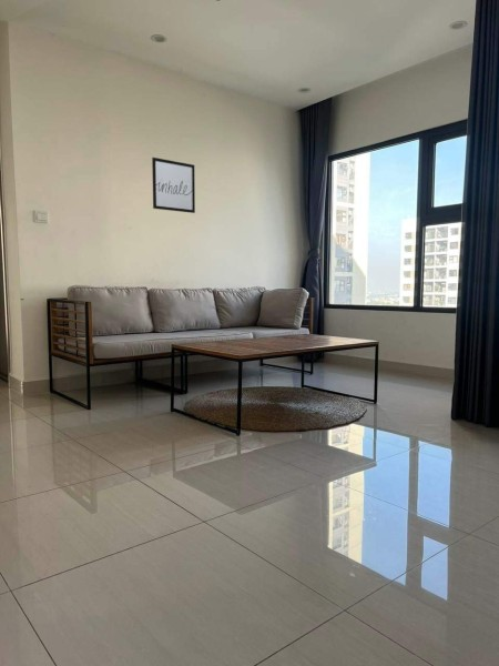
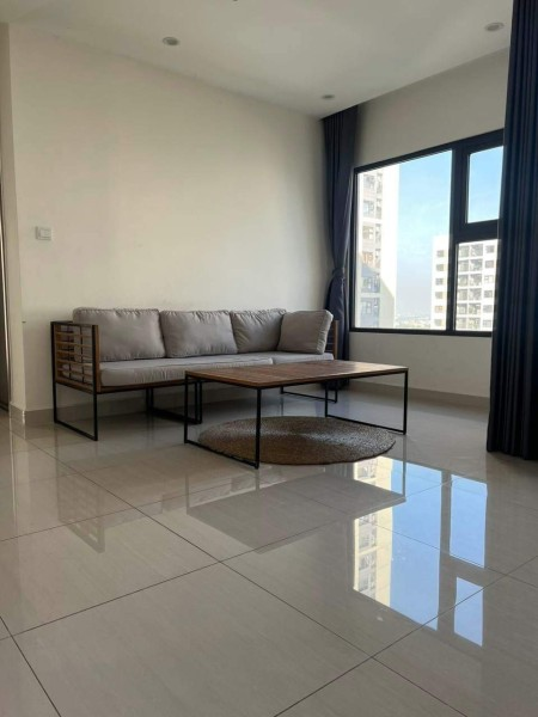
- wall art (174, 185)
